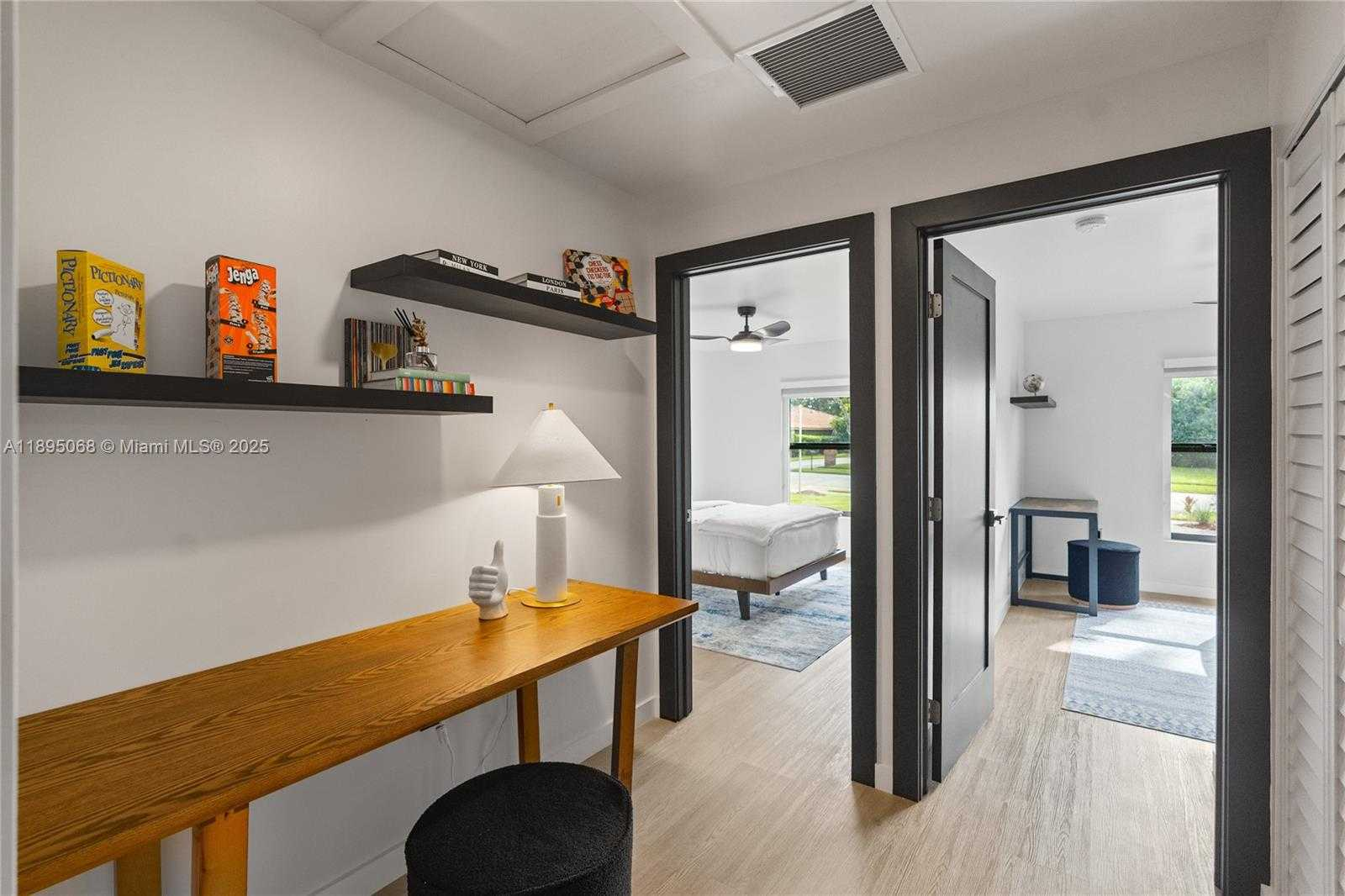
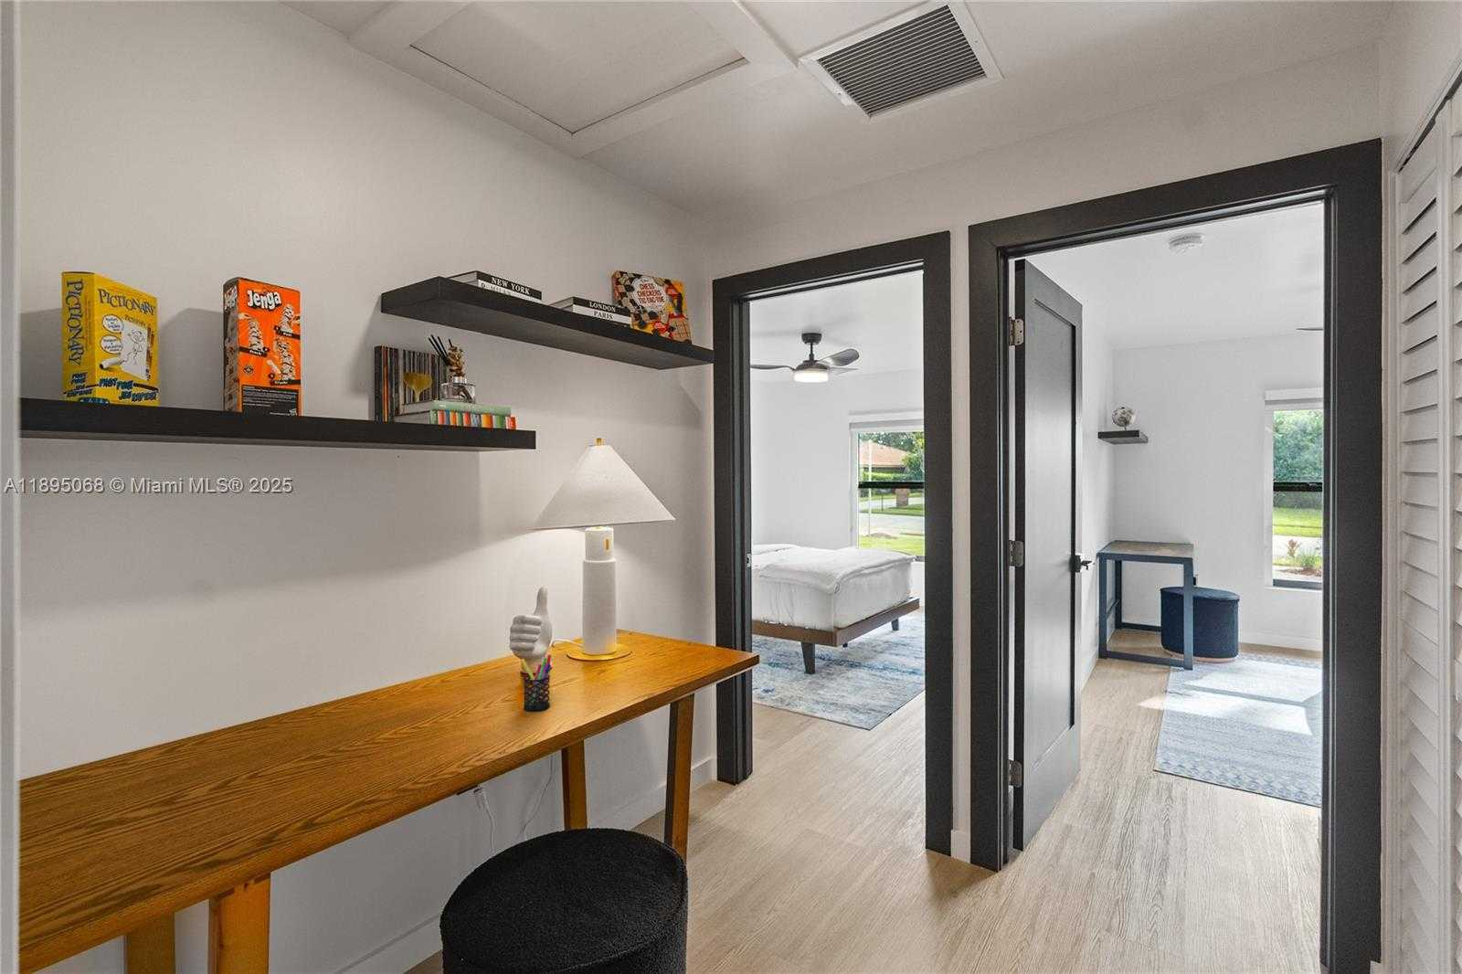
+ pen holder (539, 679)
